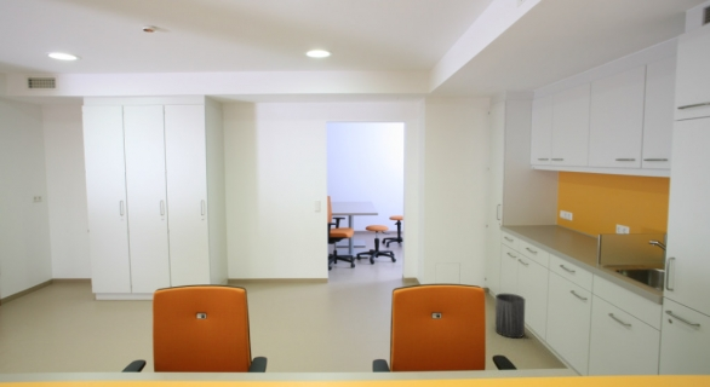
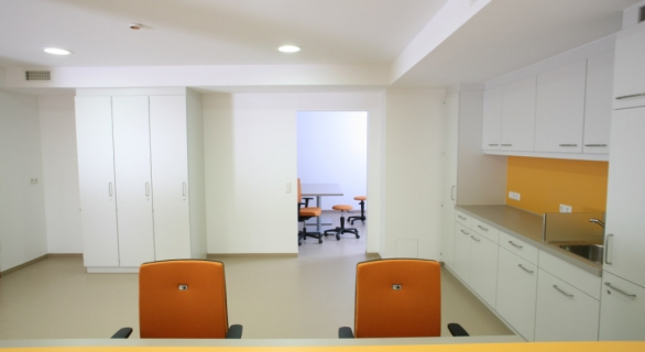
- trash can (509, 314)
